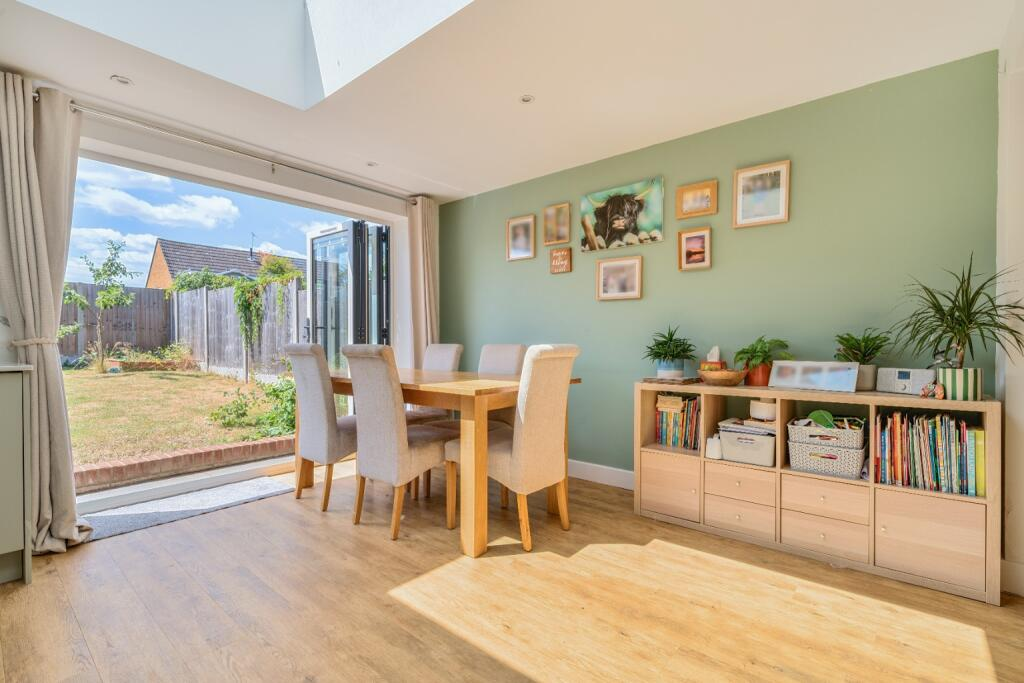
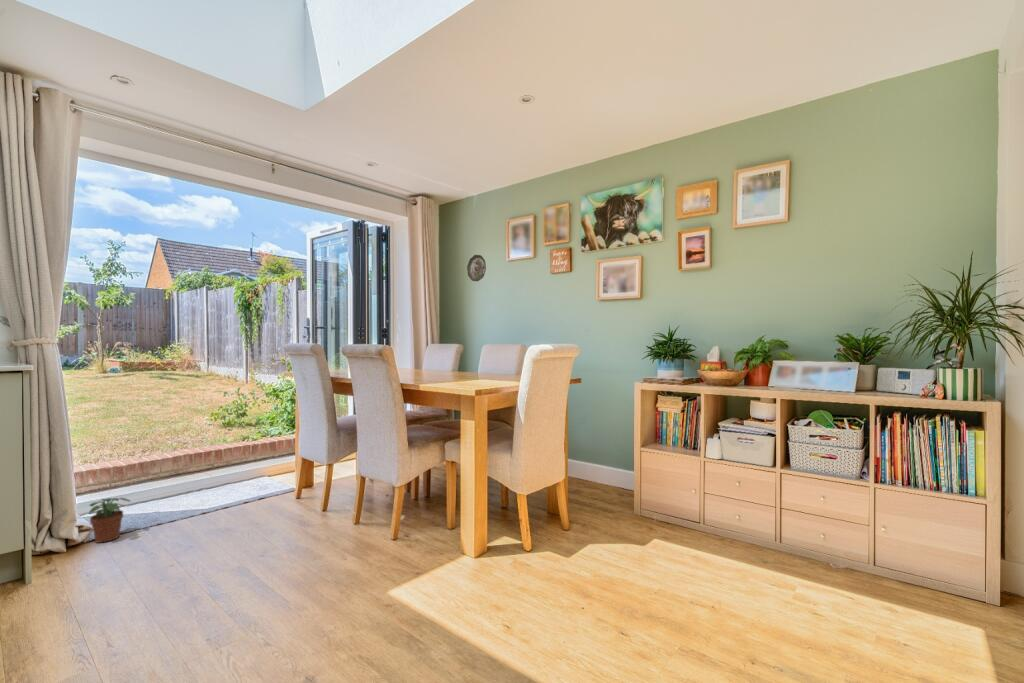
+ potted plant (108, 519)
+ decorative plate (477, 268)
